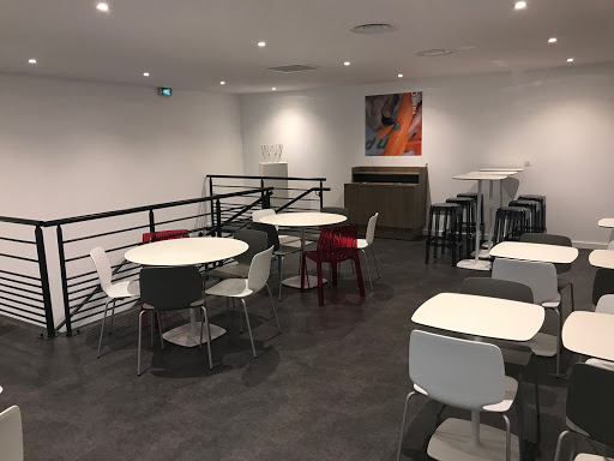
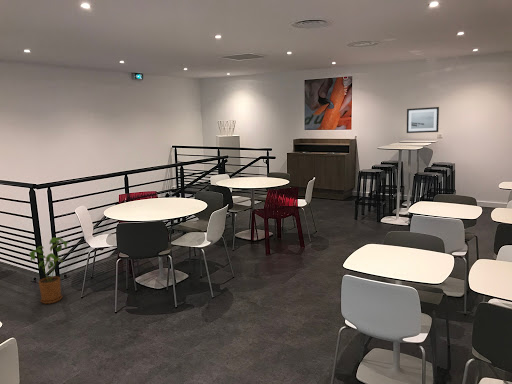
+ wall art (422, 120)
+ house plant (49, 270)
